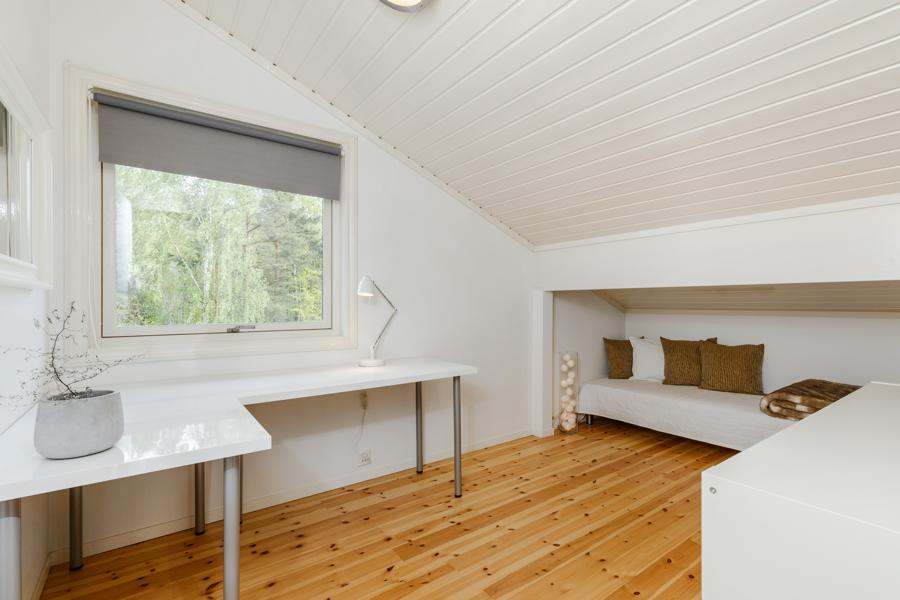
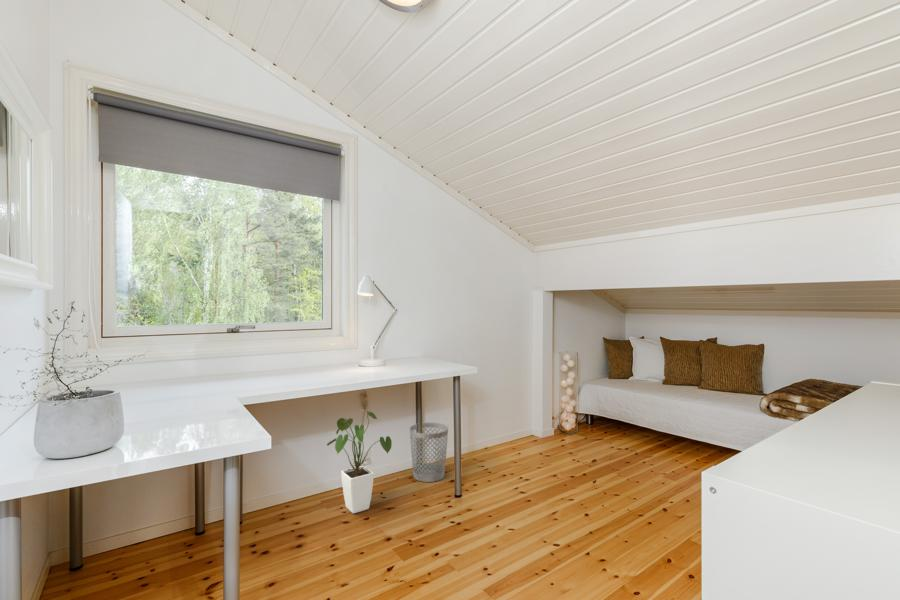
+ house plant (363, 460)
+ wastebasket (428, 451)
